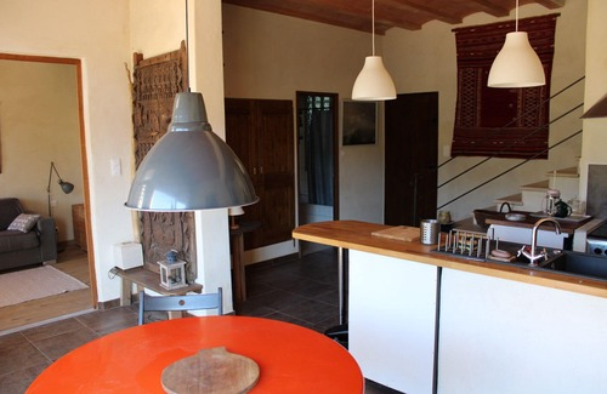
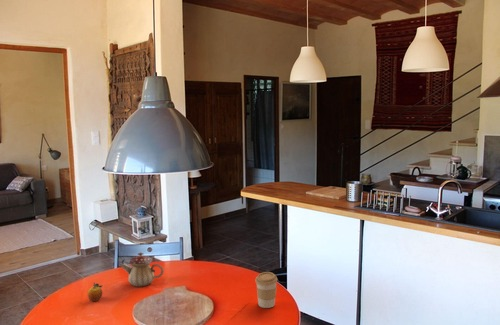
+ teapot (142, 267)
+ fruit (97, 289)
+ coffee cup (266, 289)
